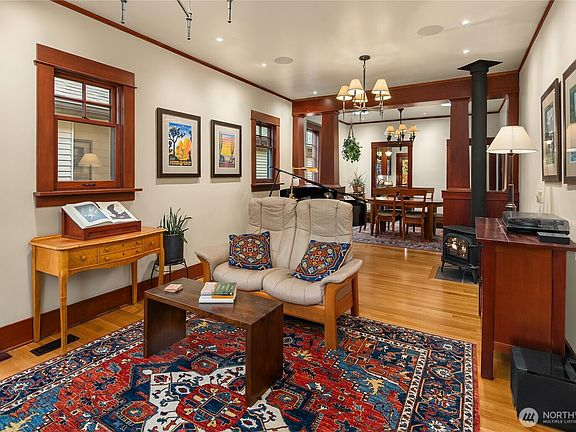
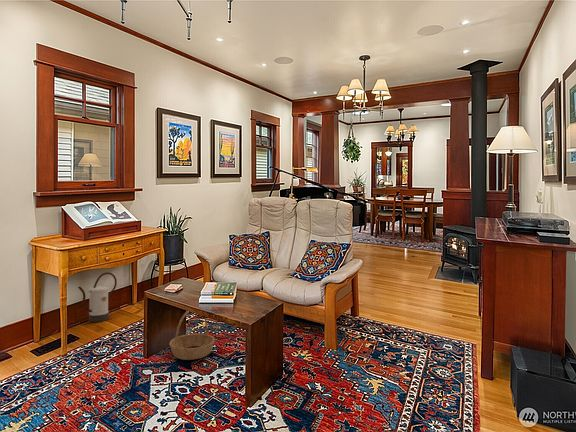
+ basket (192, 334)
+ watering can (98, 296)
